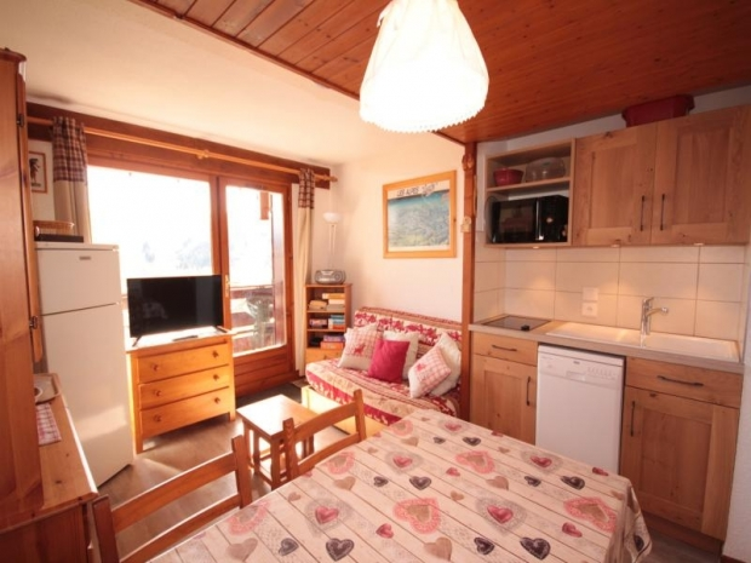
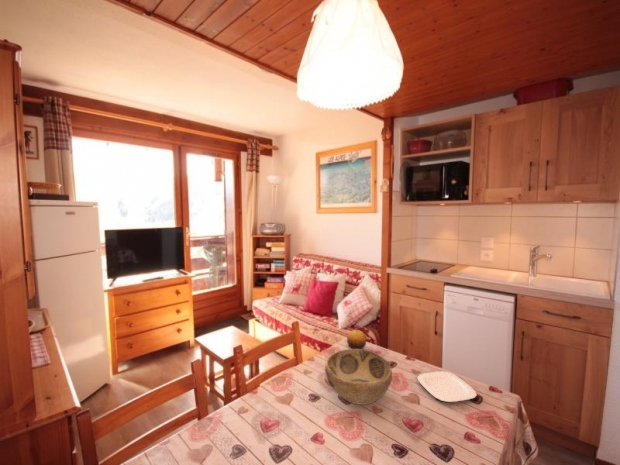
+ plate (445, 386)
+ decorative bowl (357, 379)
+ fruit (356, 339)
